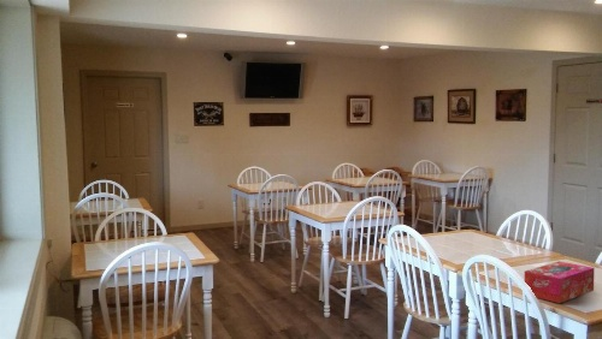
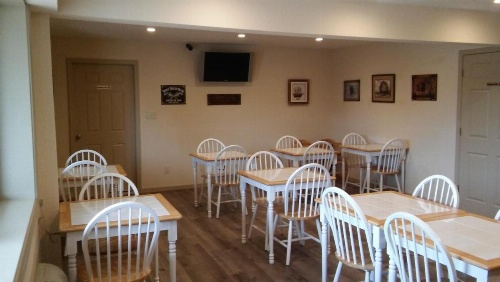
- tissue box (559, 280)
